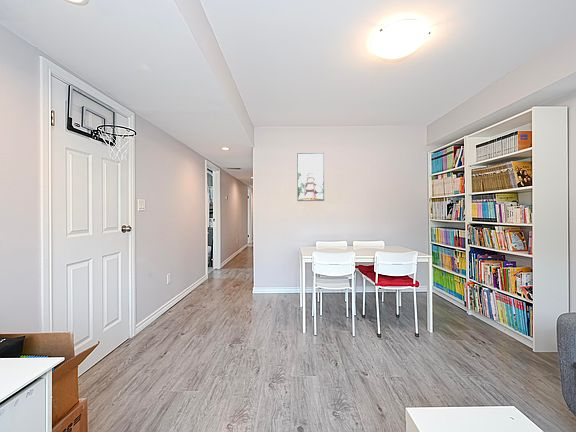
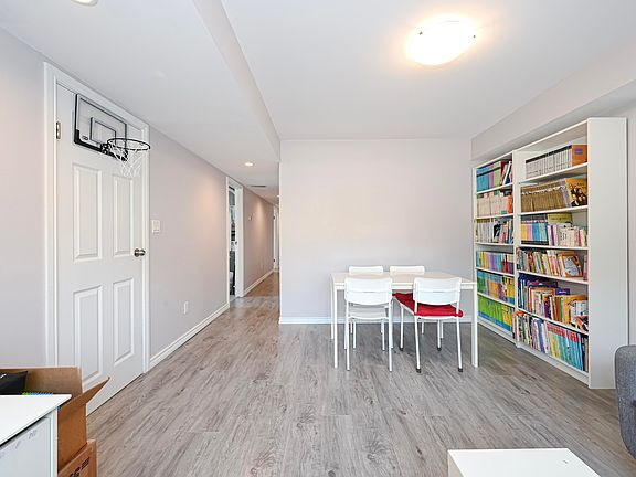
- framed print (310, 177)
